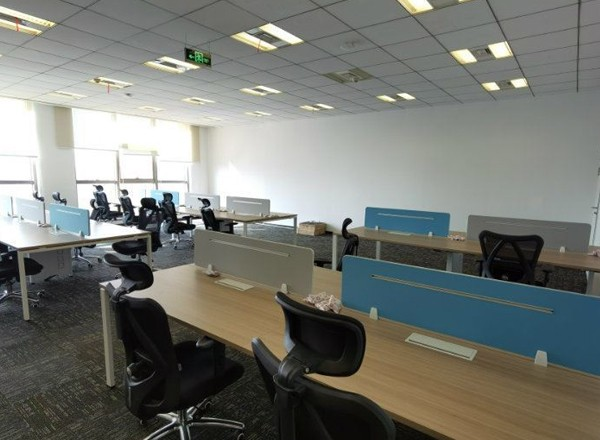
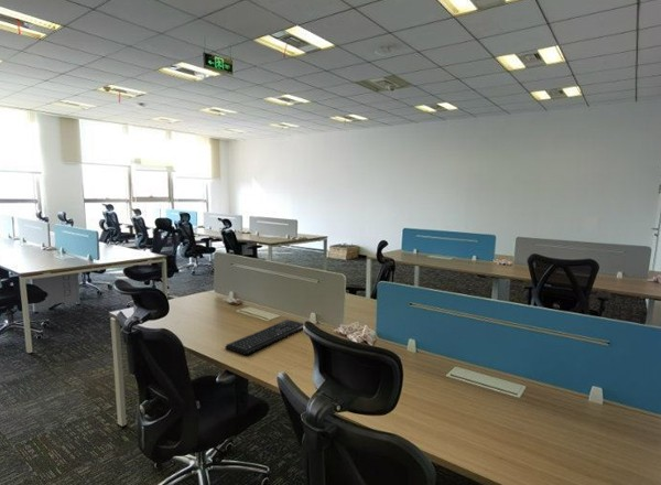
+ keyboard (269, 334)
